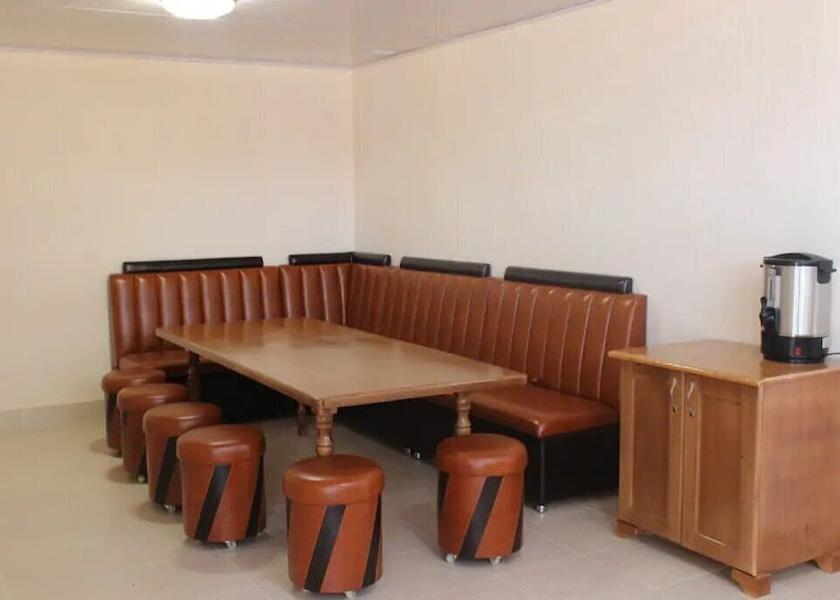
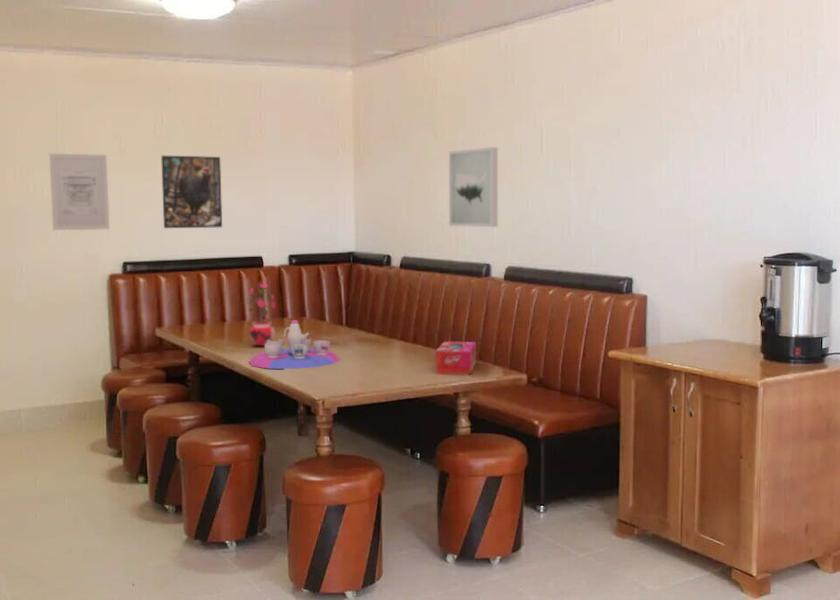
+ tea set (295, 340)
+ potted plant (260, 313)
+ tissue box (456, 357)
+ wall art (472, 188)
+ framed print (192, 192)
+ wall art (80, 192)
